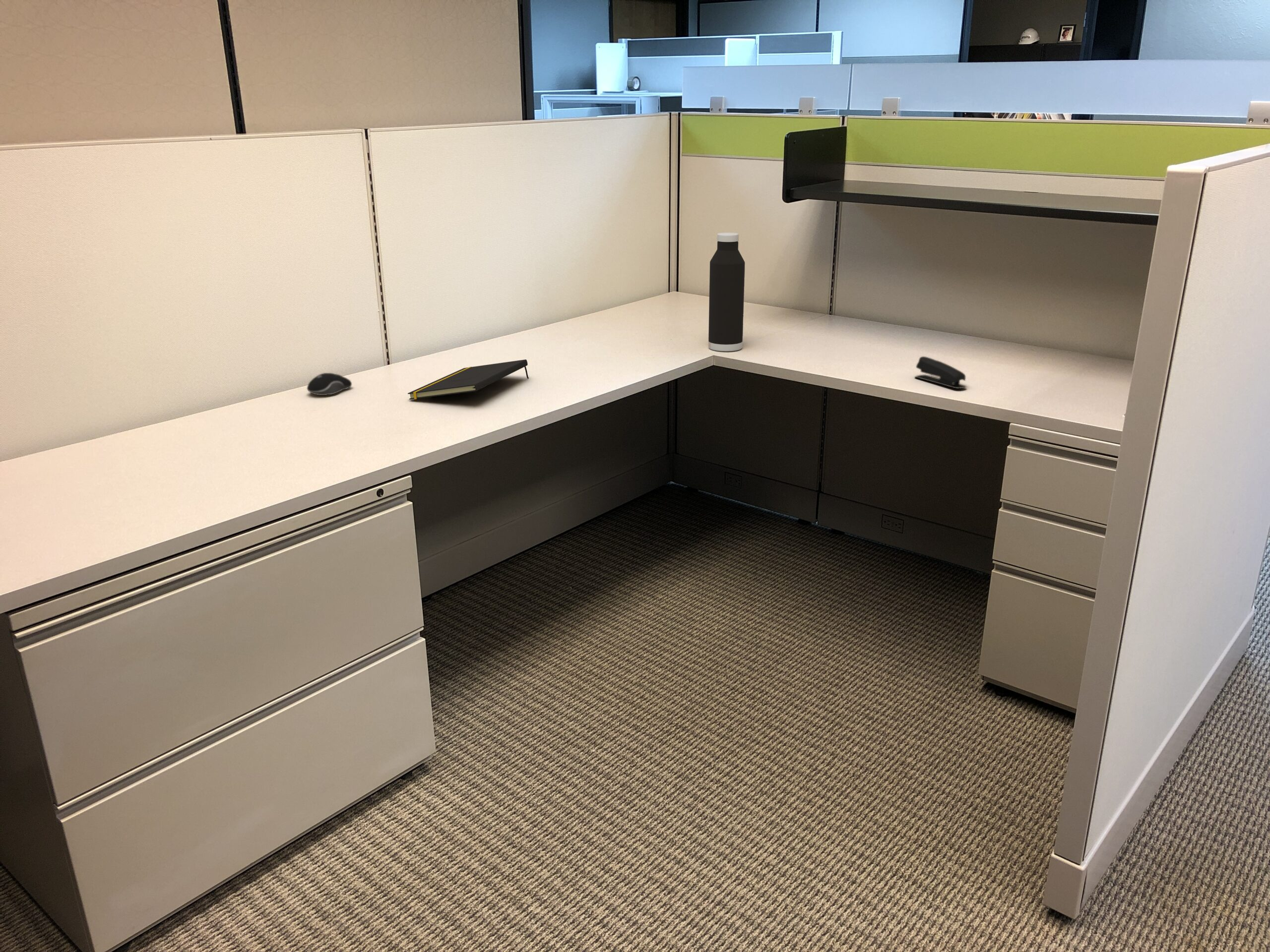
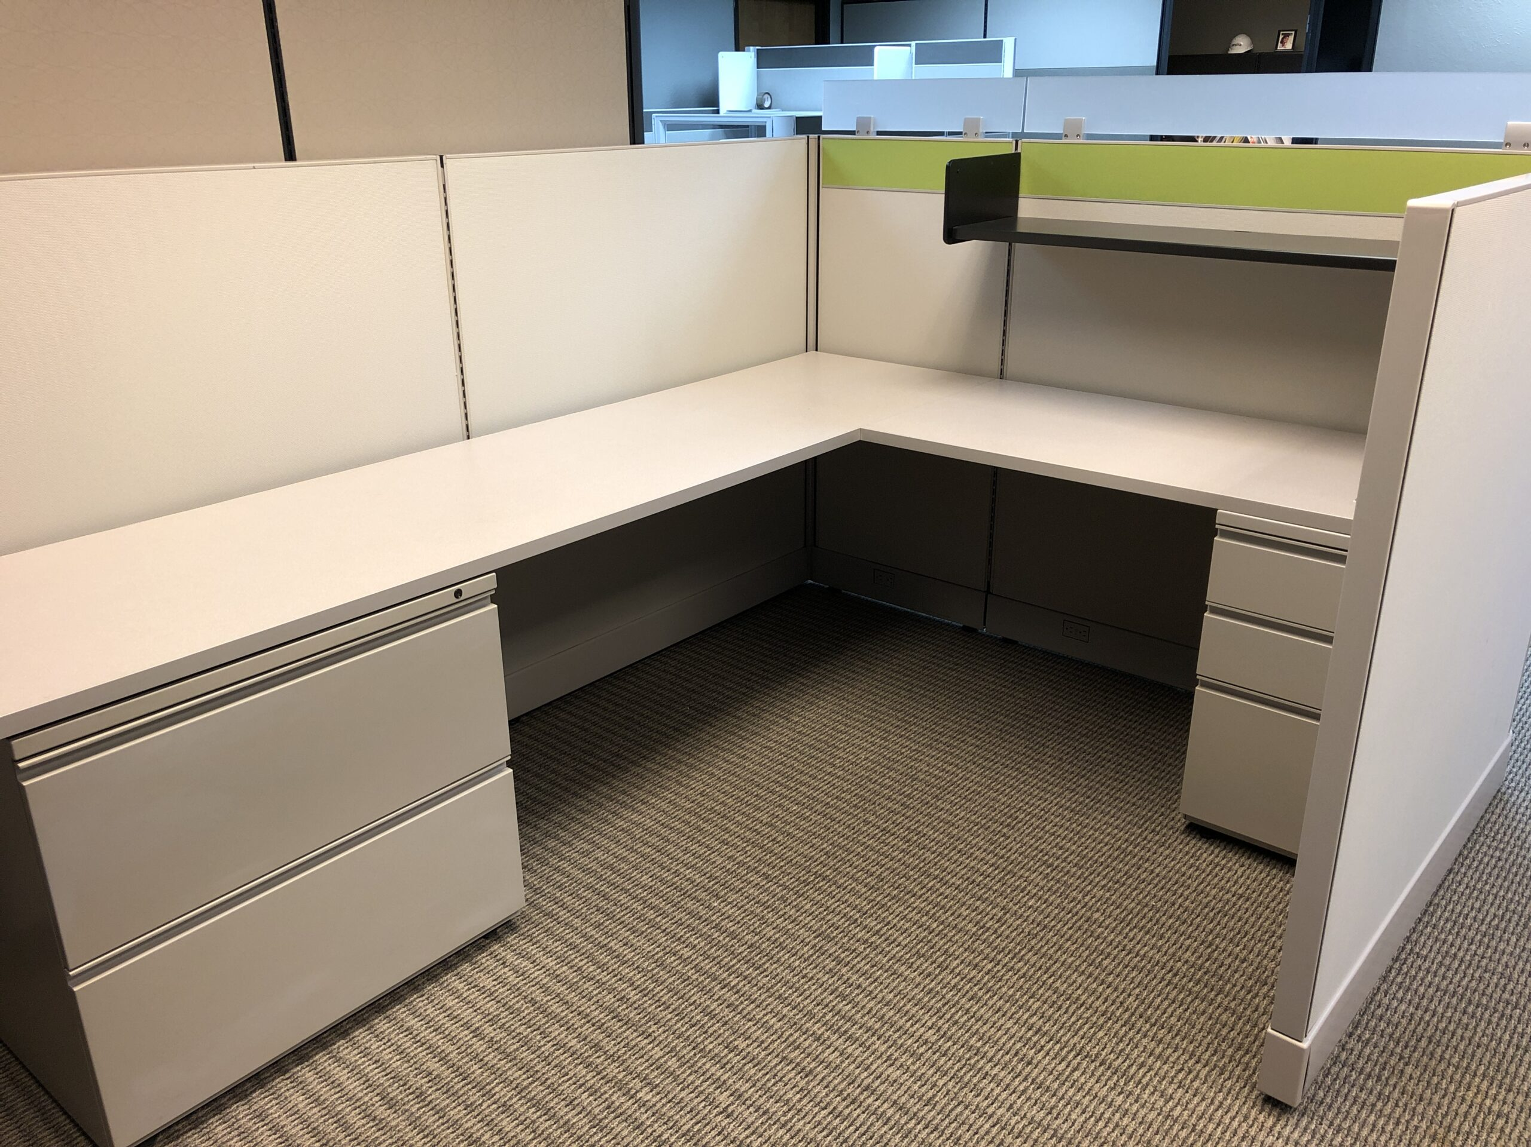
- notepad (469, 379)
- stapler (941, 372)
- water bottle (727, 292)
- computer mouse (327, 382)
